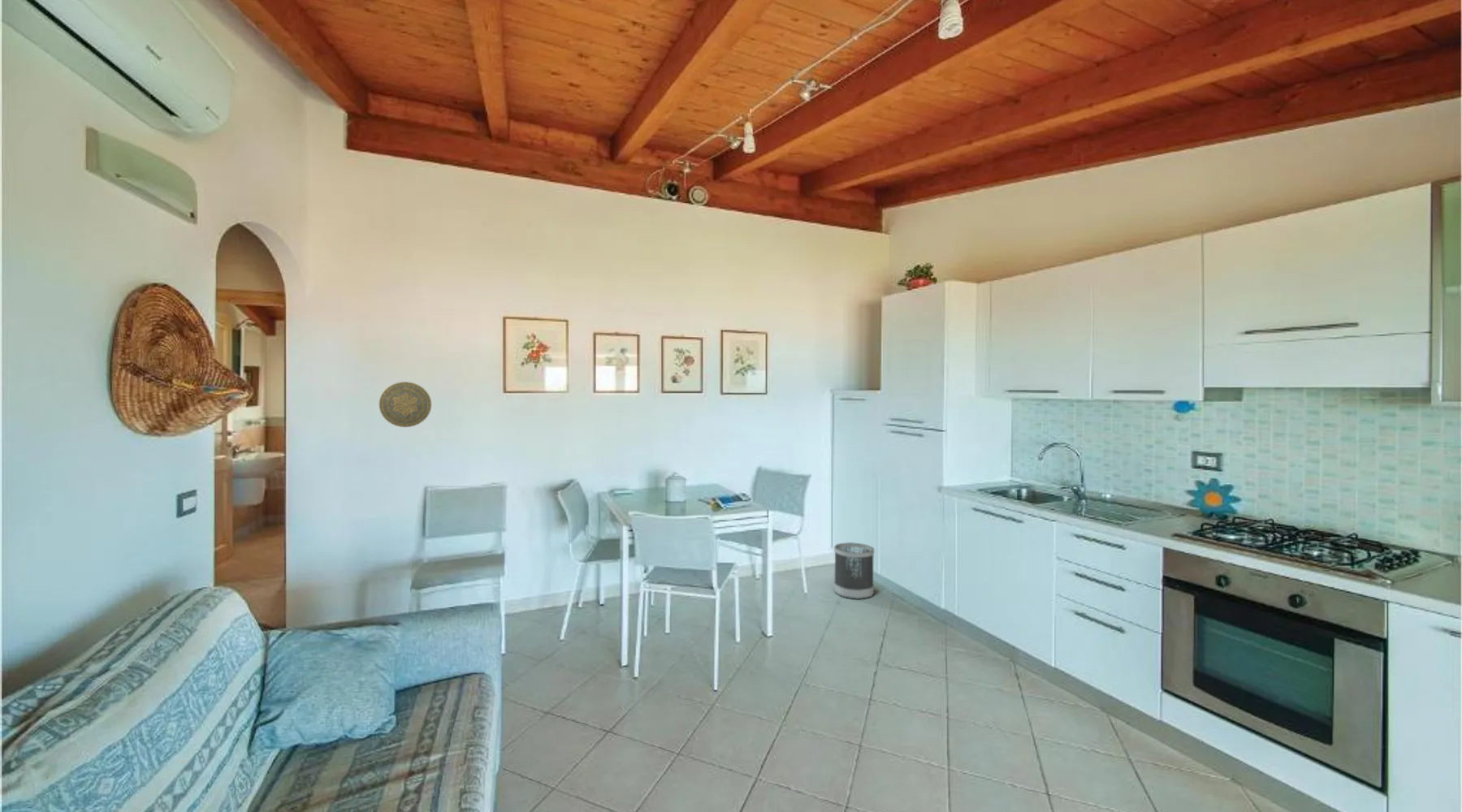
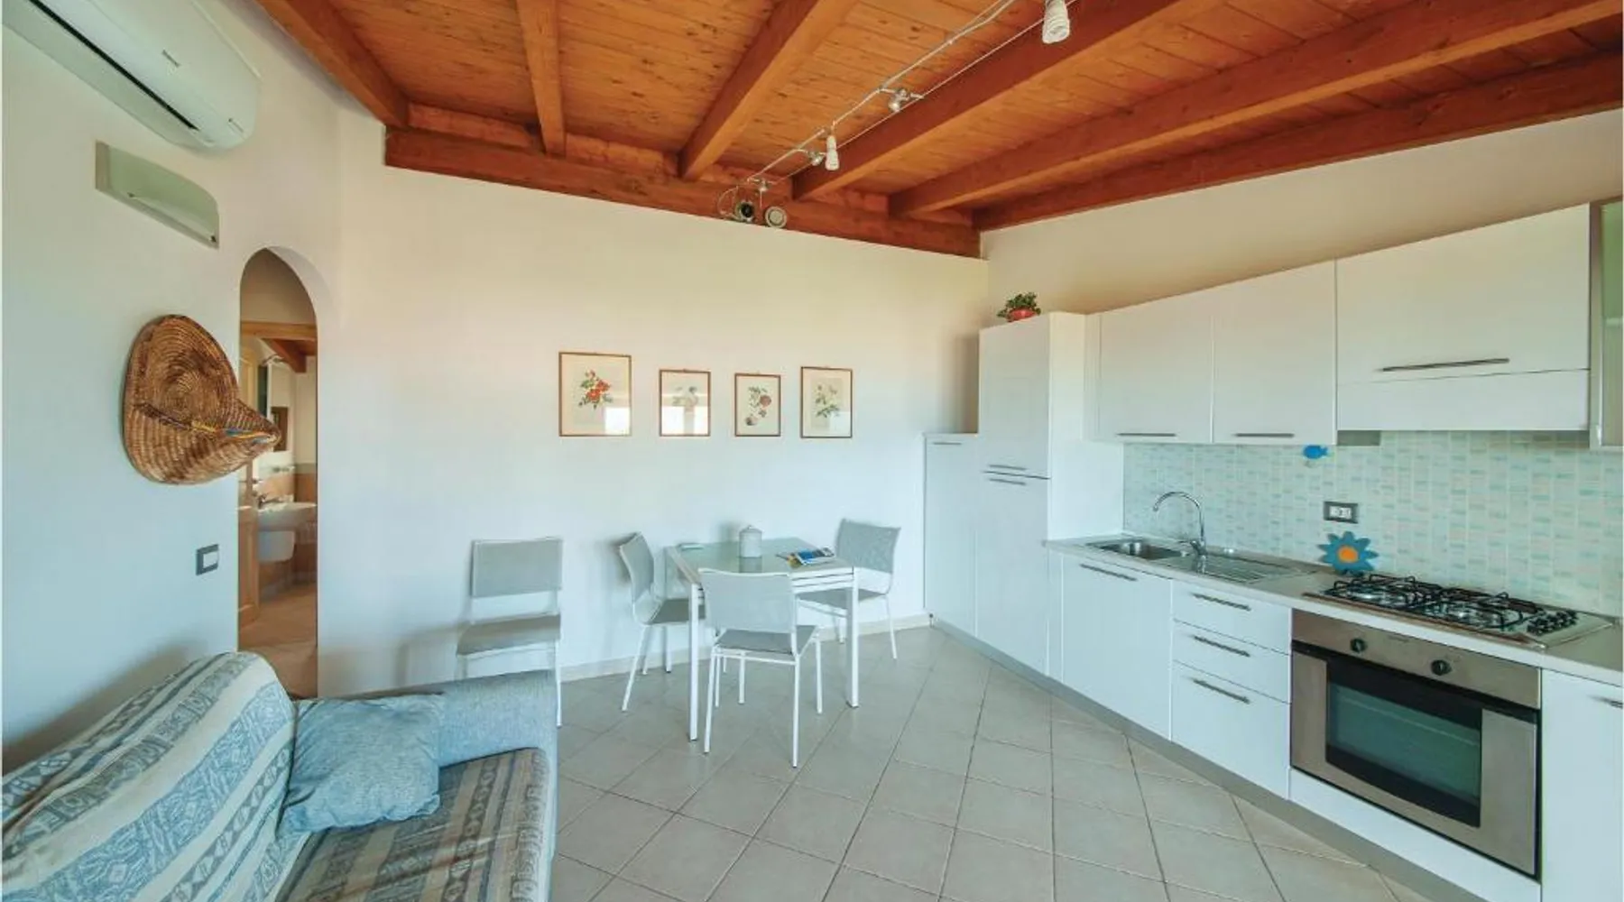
- wastebasket (854, 569)
- decorative plate (405, 404)
